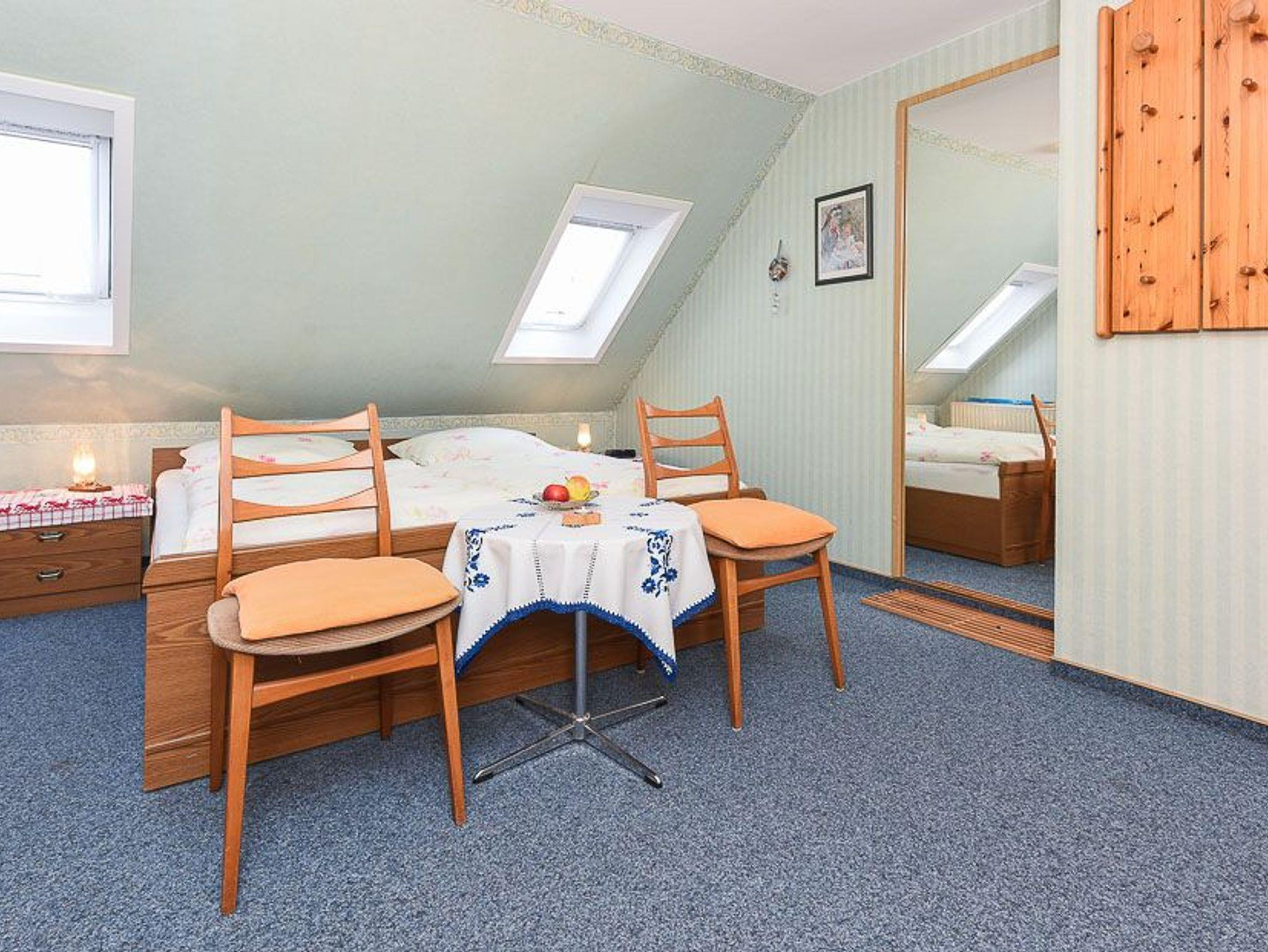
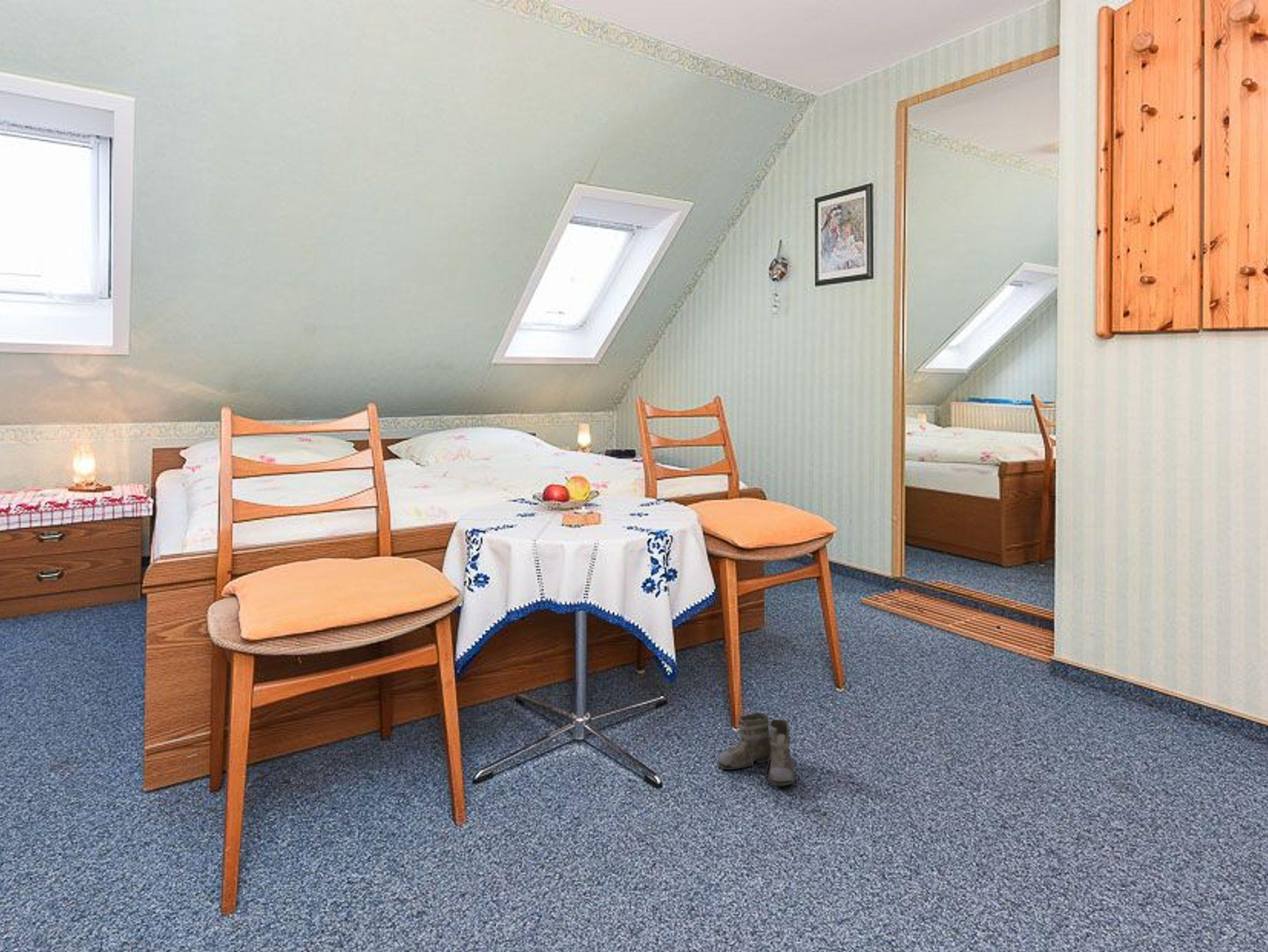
+ boots (759, 745)
